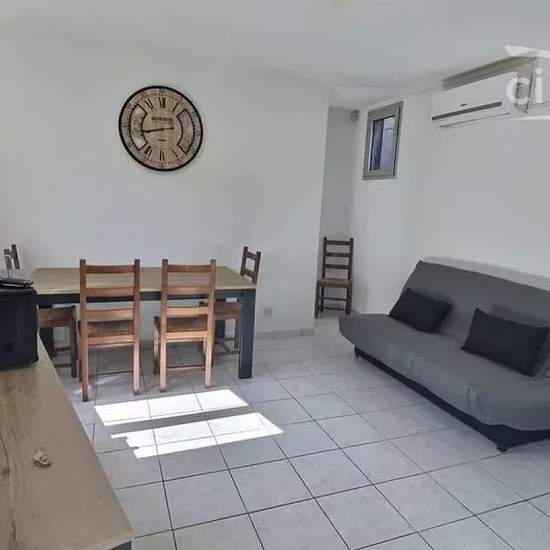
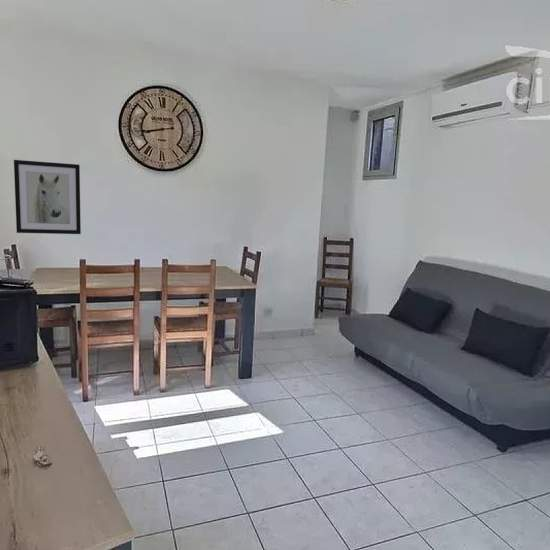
+ wall art (48, 198)
